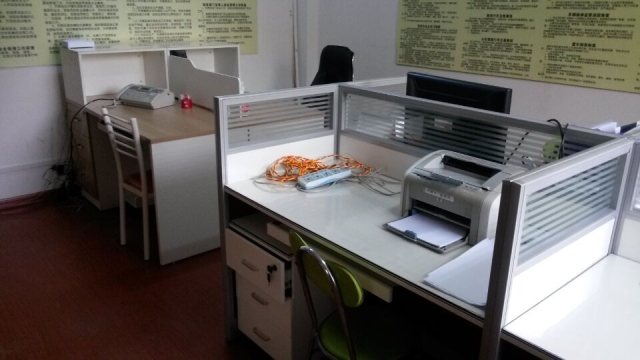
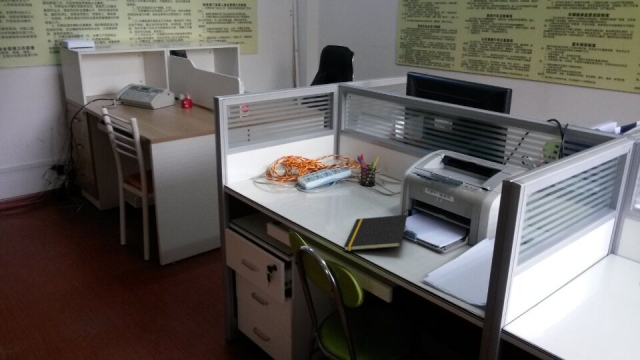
+ notepad (376, 231)
+ pen holder (368, 169)
